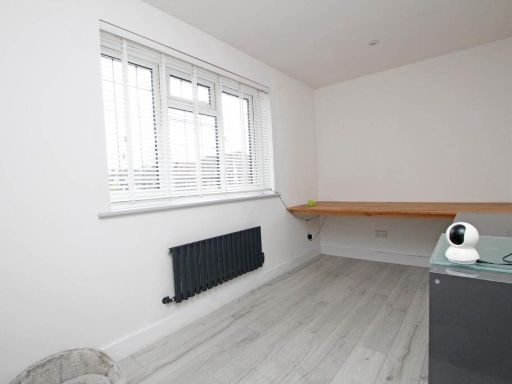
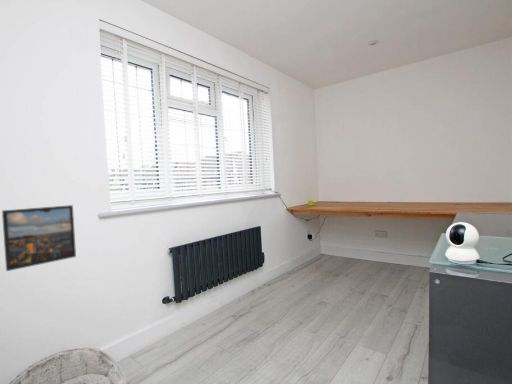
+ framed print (41, 235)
